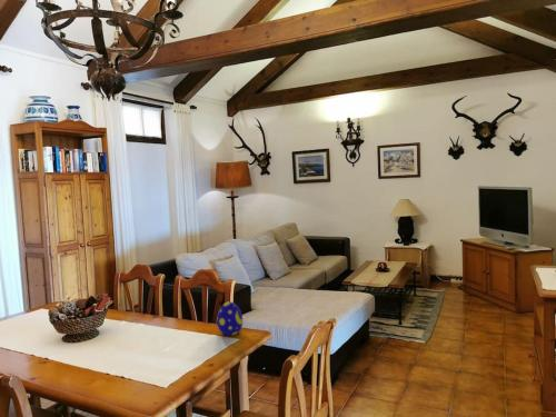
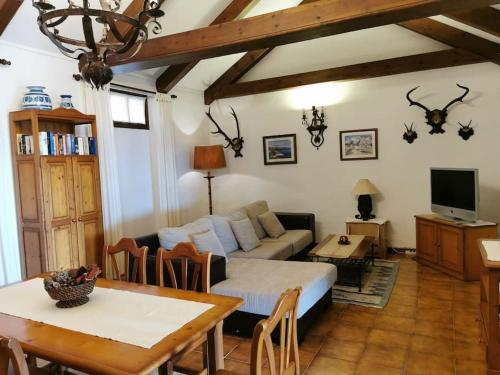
- decorative egg (229, 317)
